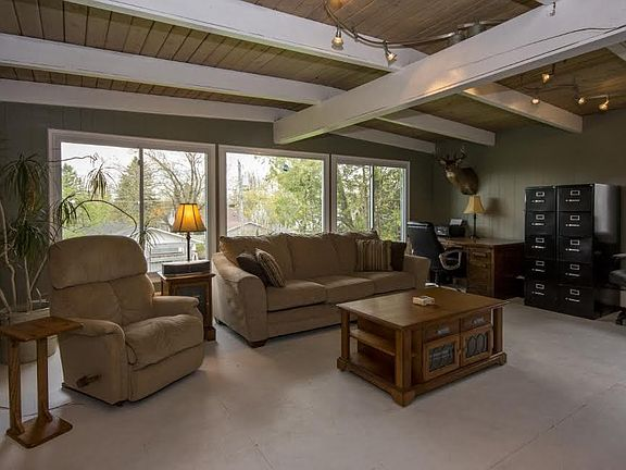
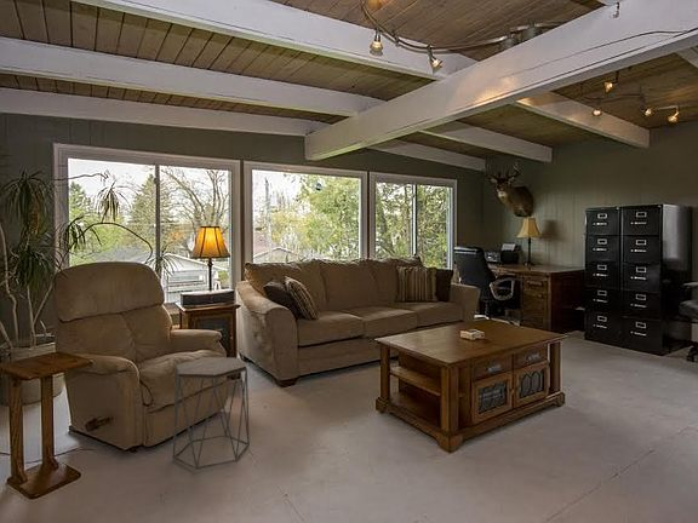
+ side table (210, 408)
